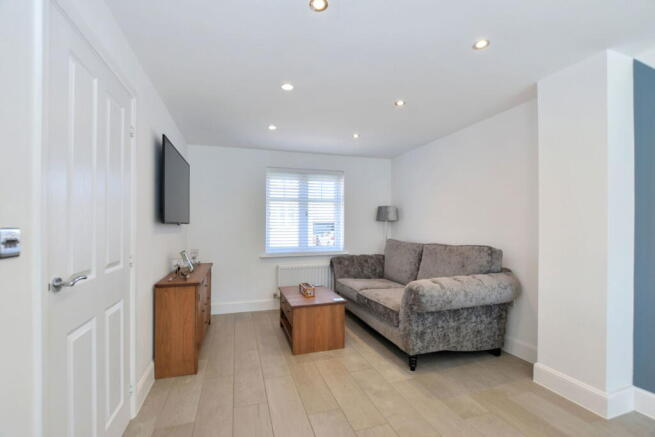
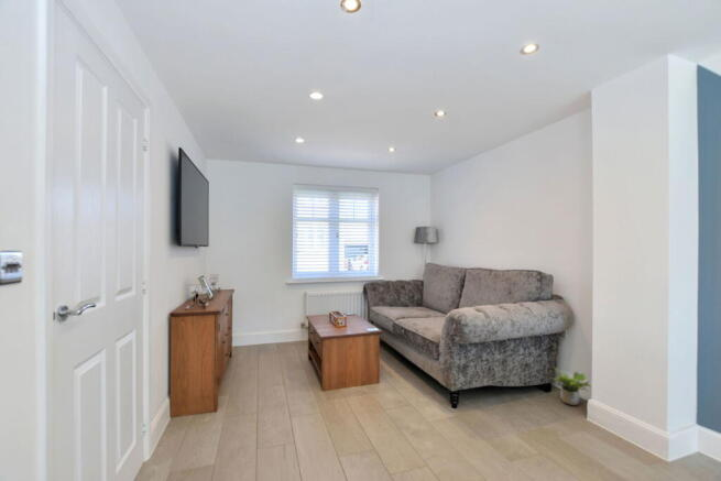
+ potted plant (570, 386)
